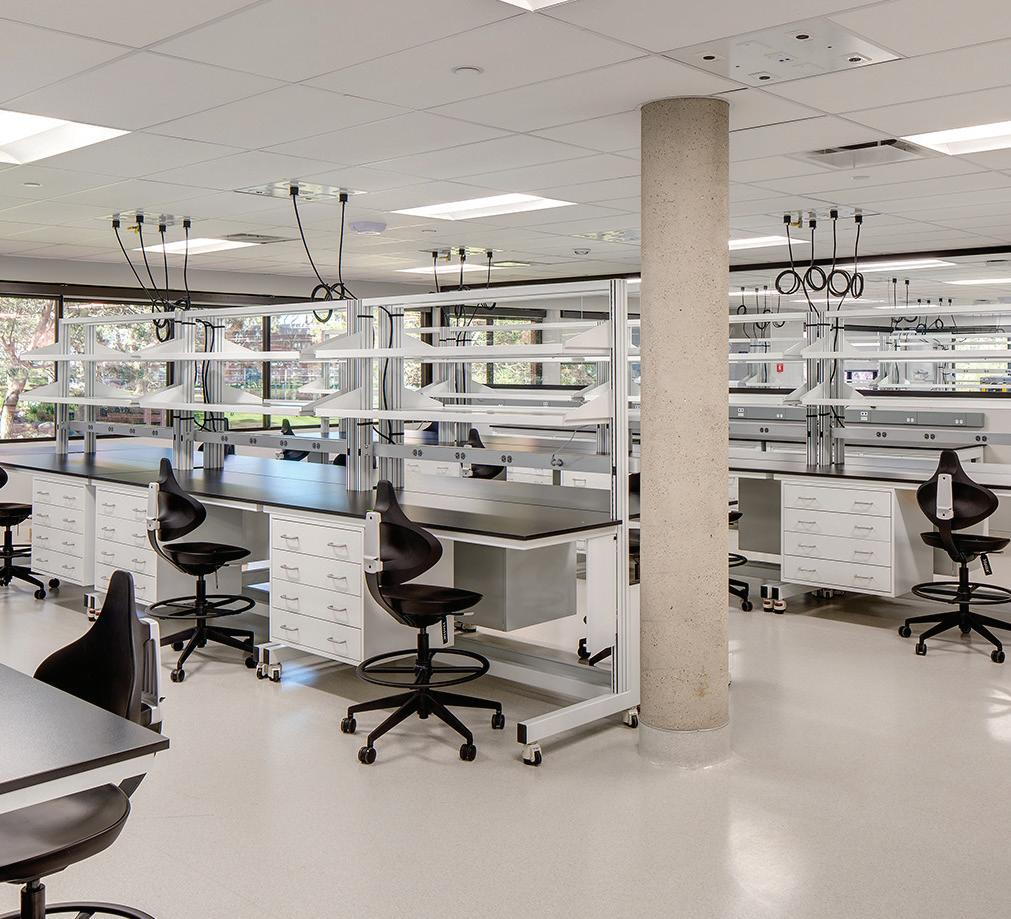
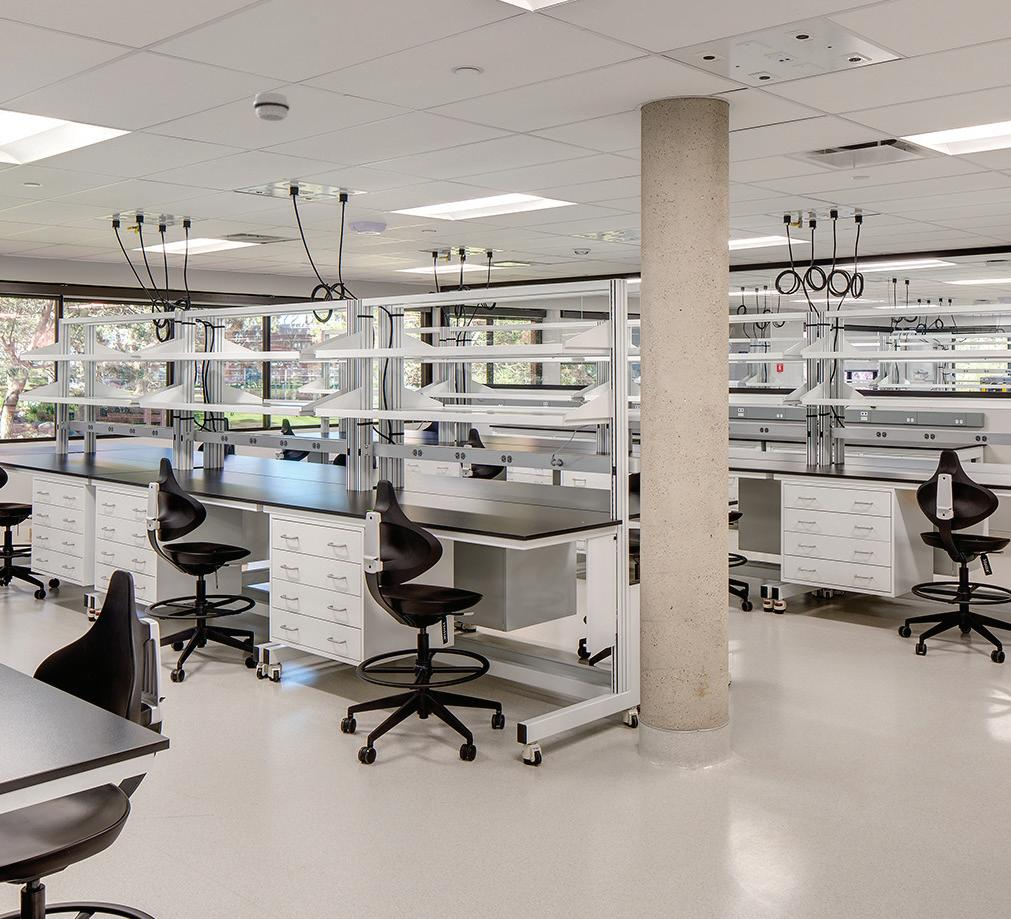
+ smoke detector (271, 107)
